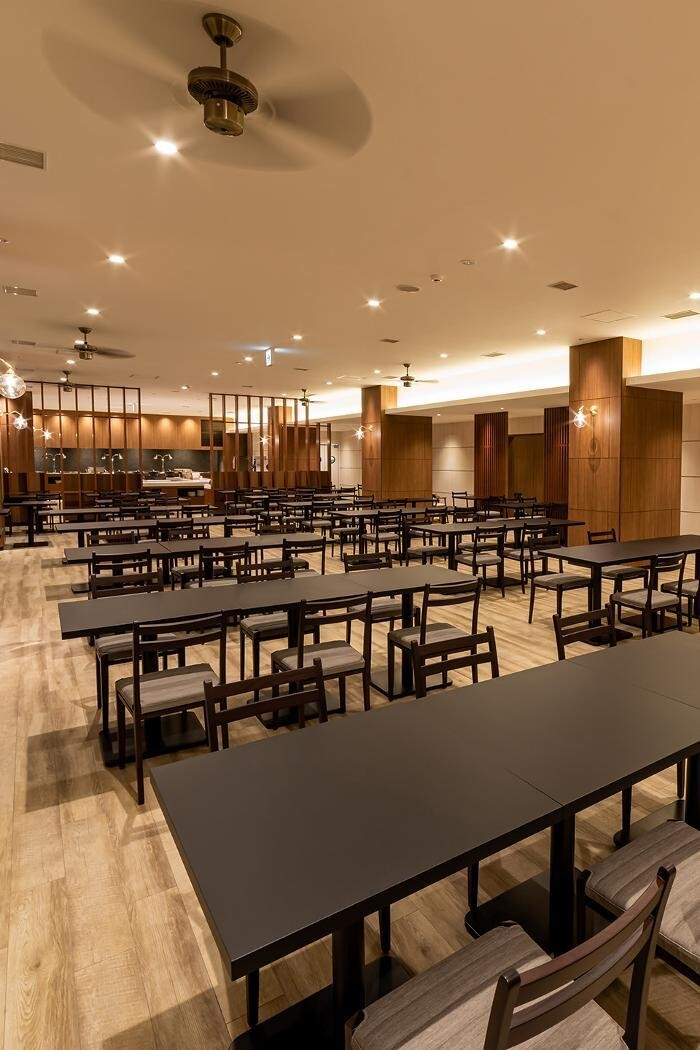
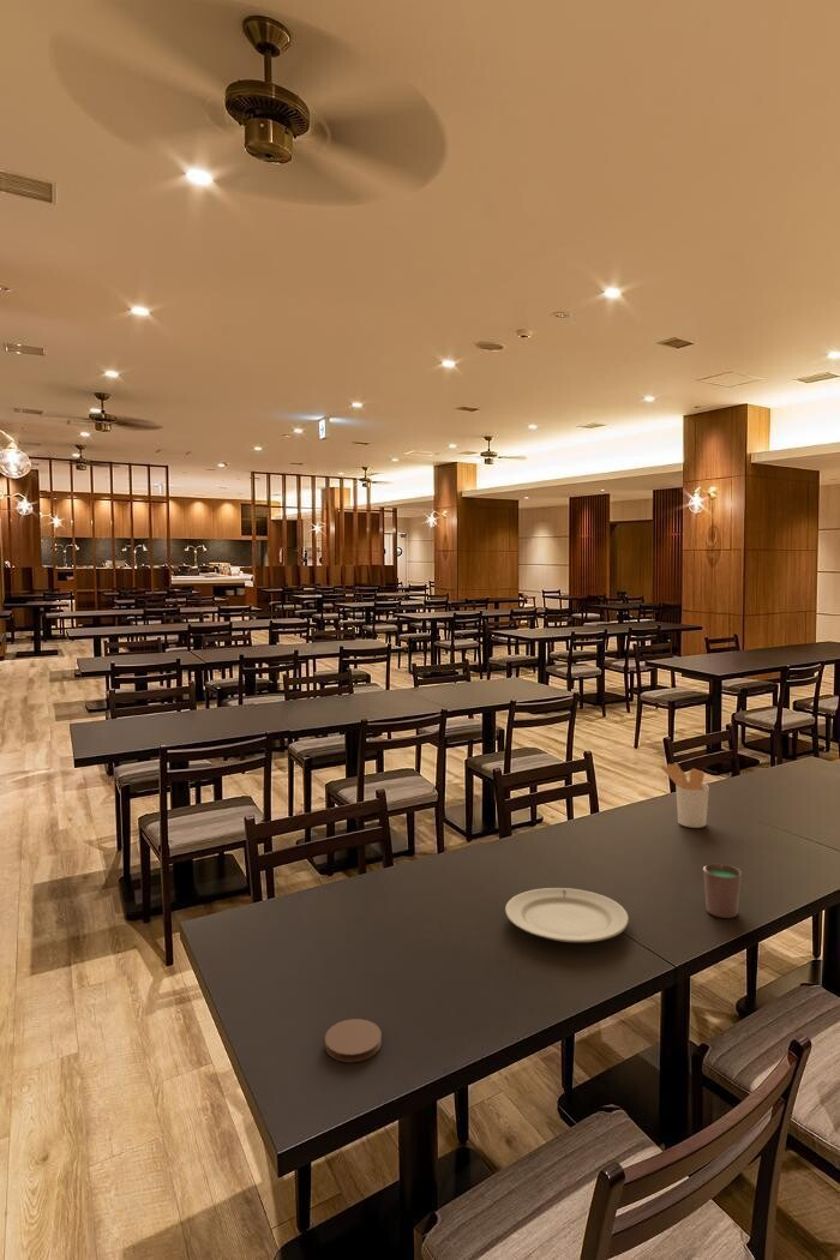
+ chinaware (565, 917)
+ utensil holder (684, 793)
+ coaster (353, 1039)
+ cup (721, 890)
